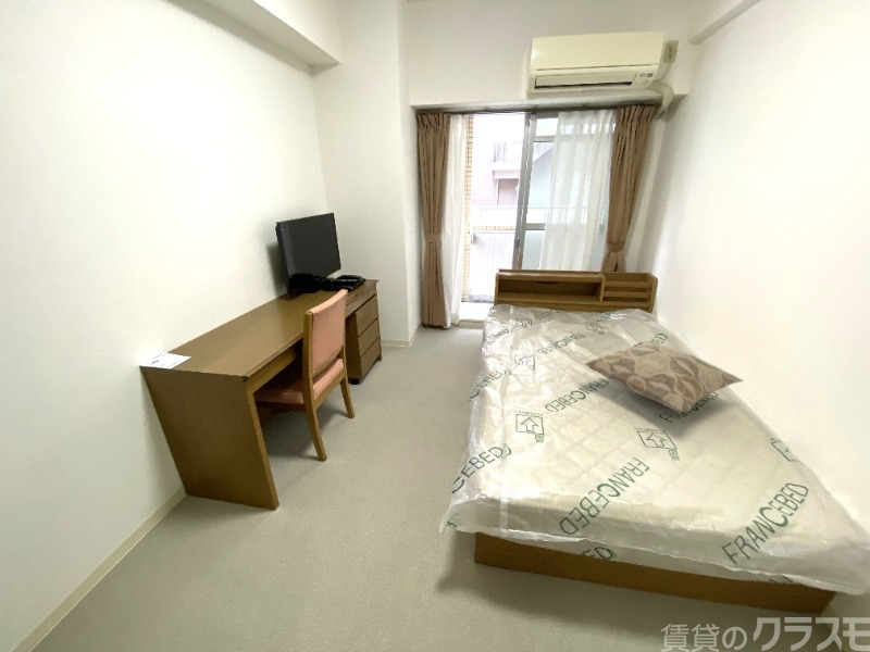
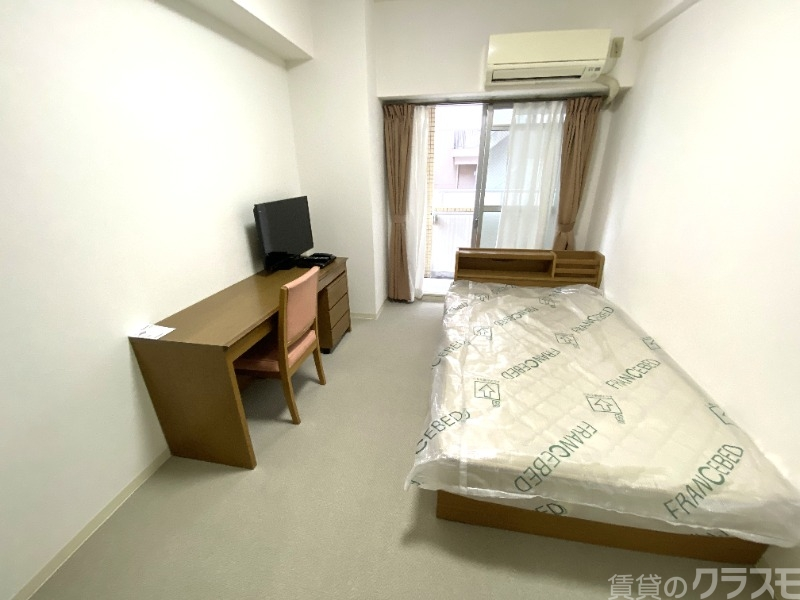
- decorative pillow (659, 371)
